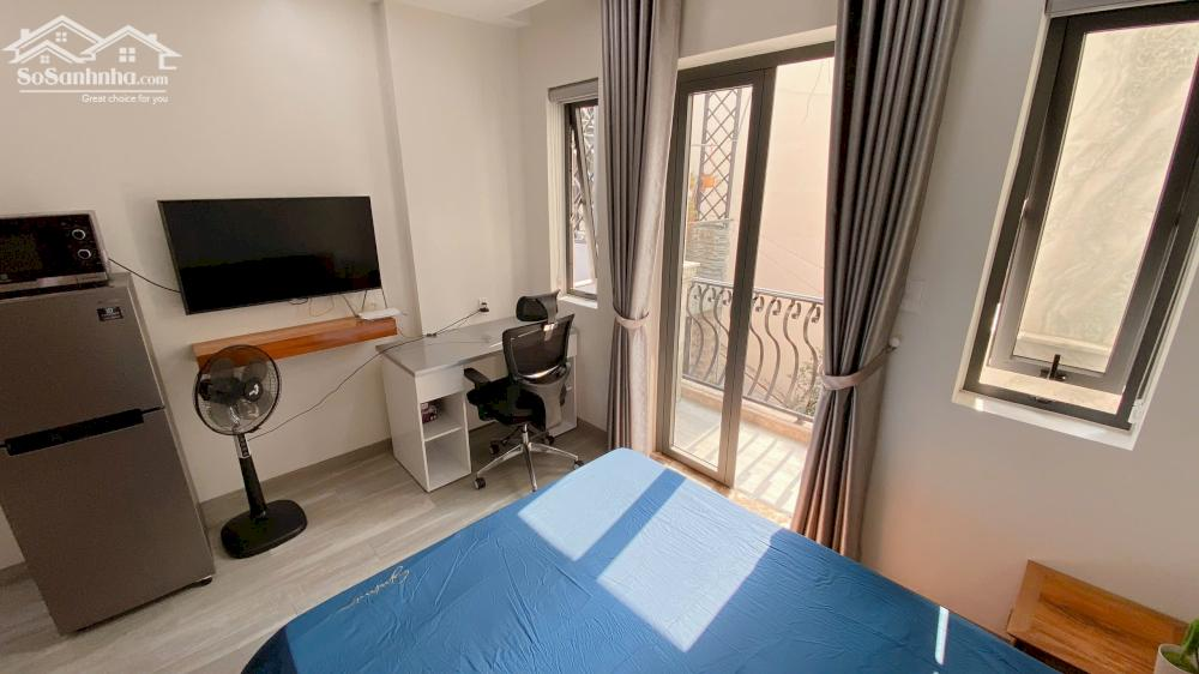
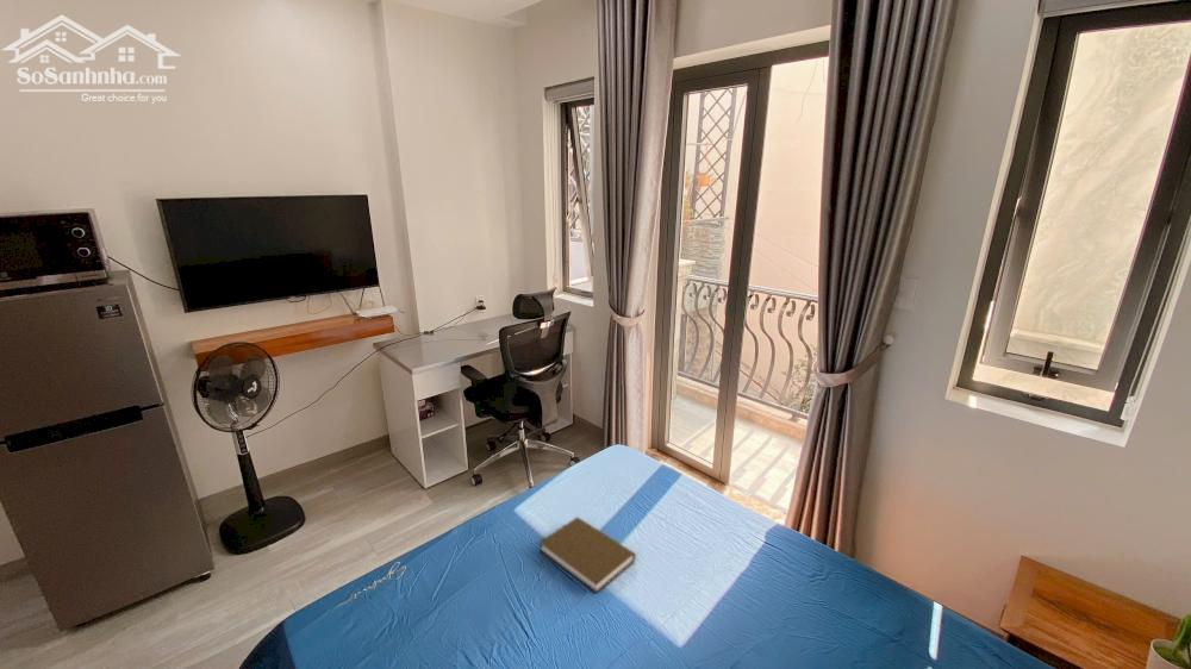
+ book (586, 550)
